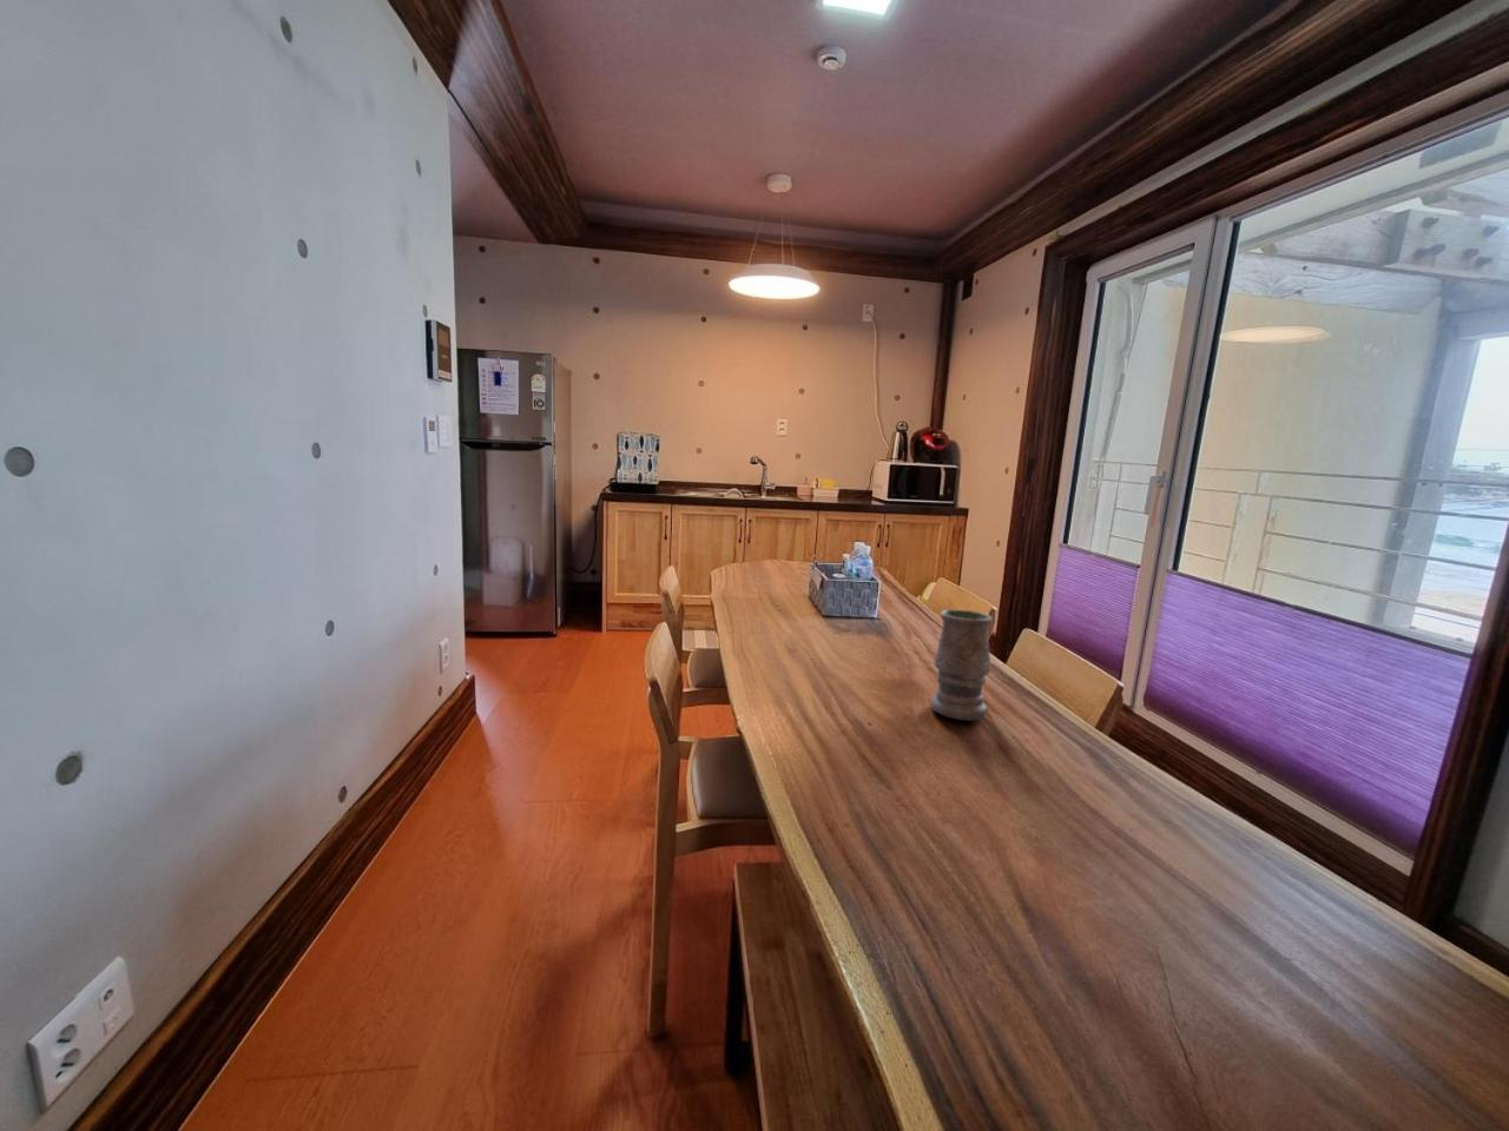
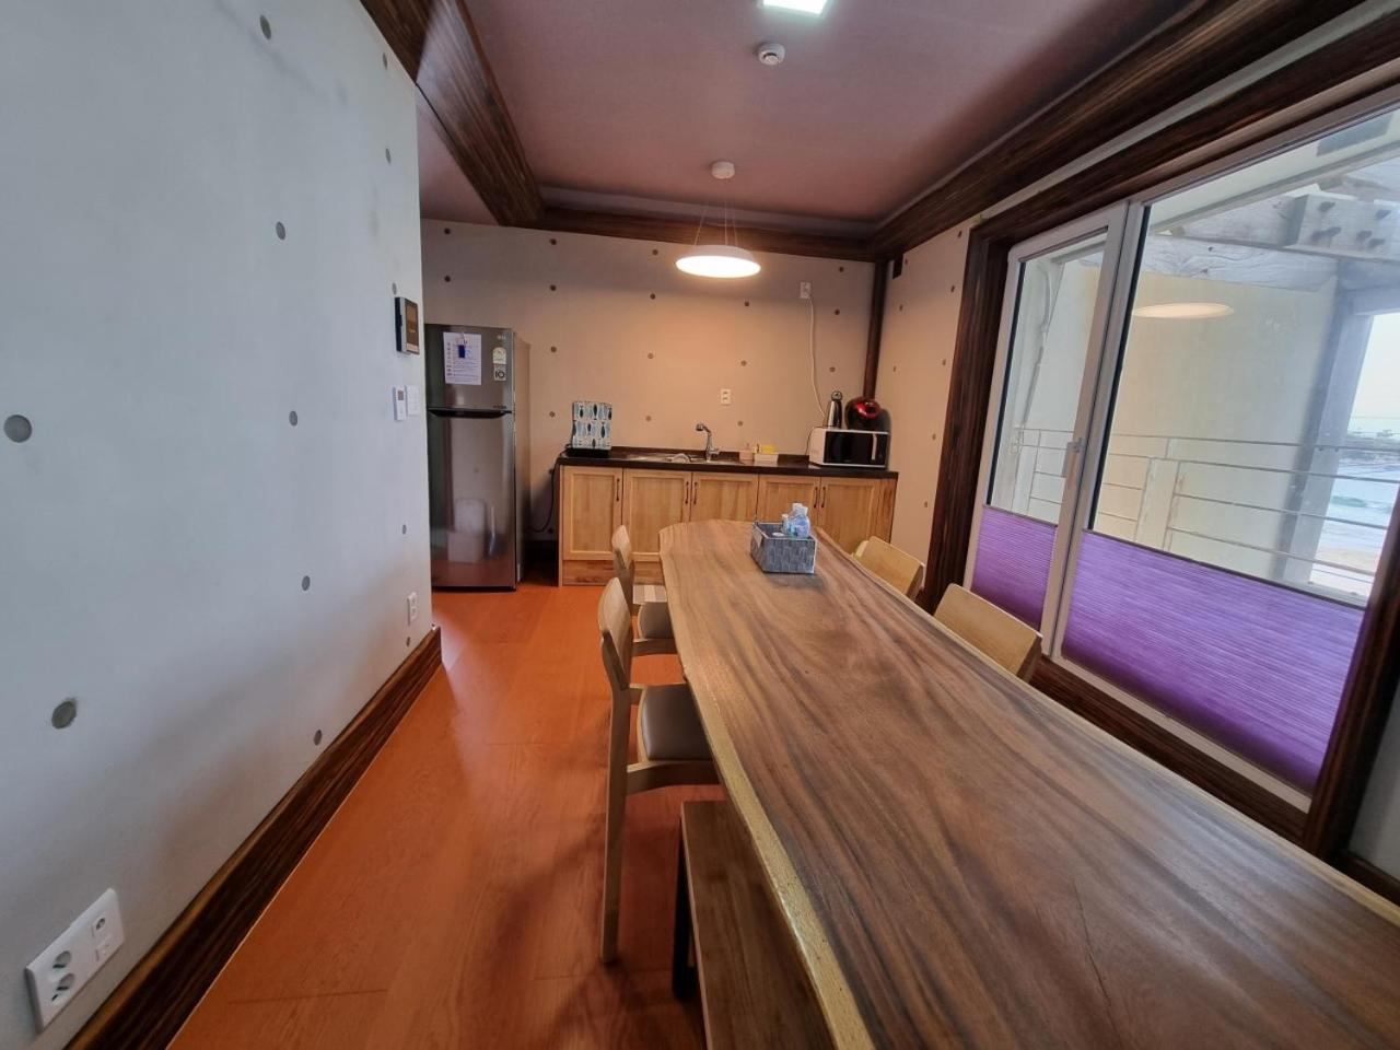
- vase (962, 663)
